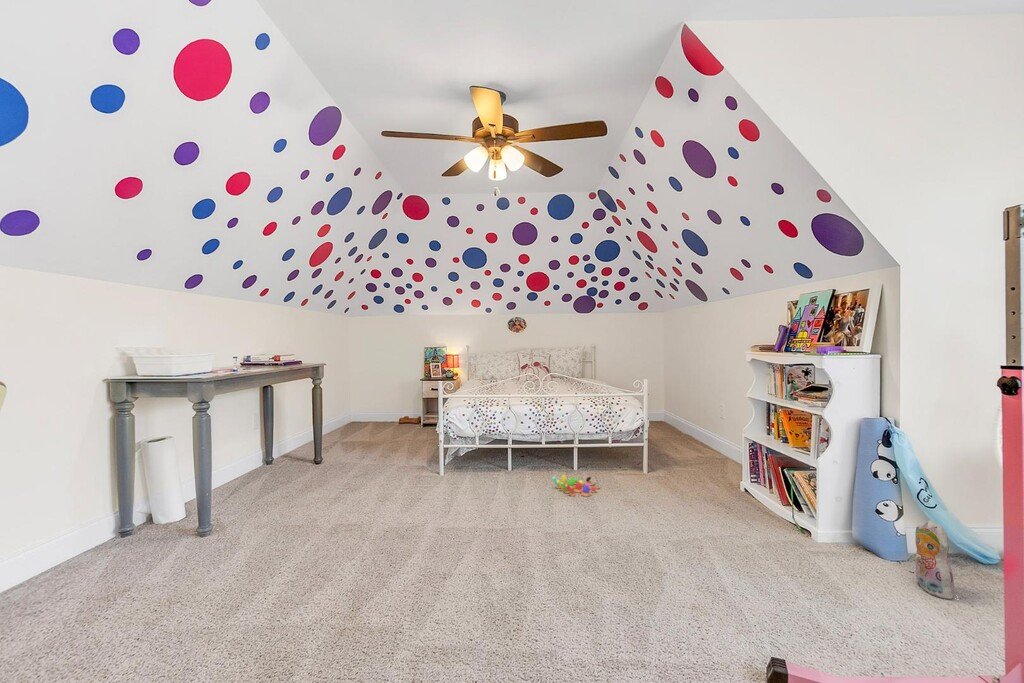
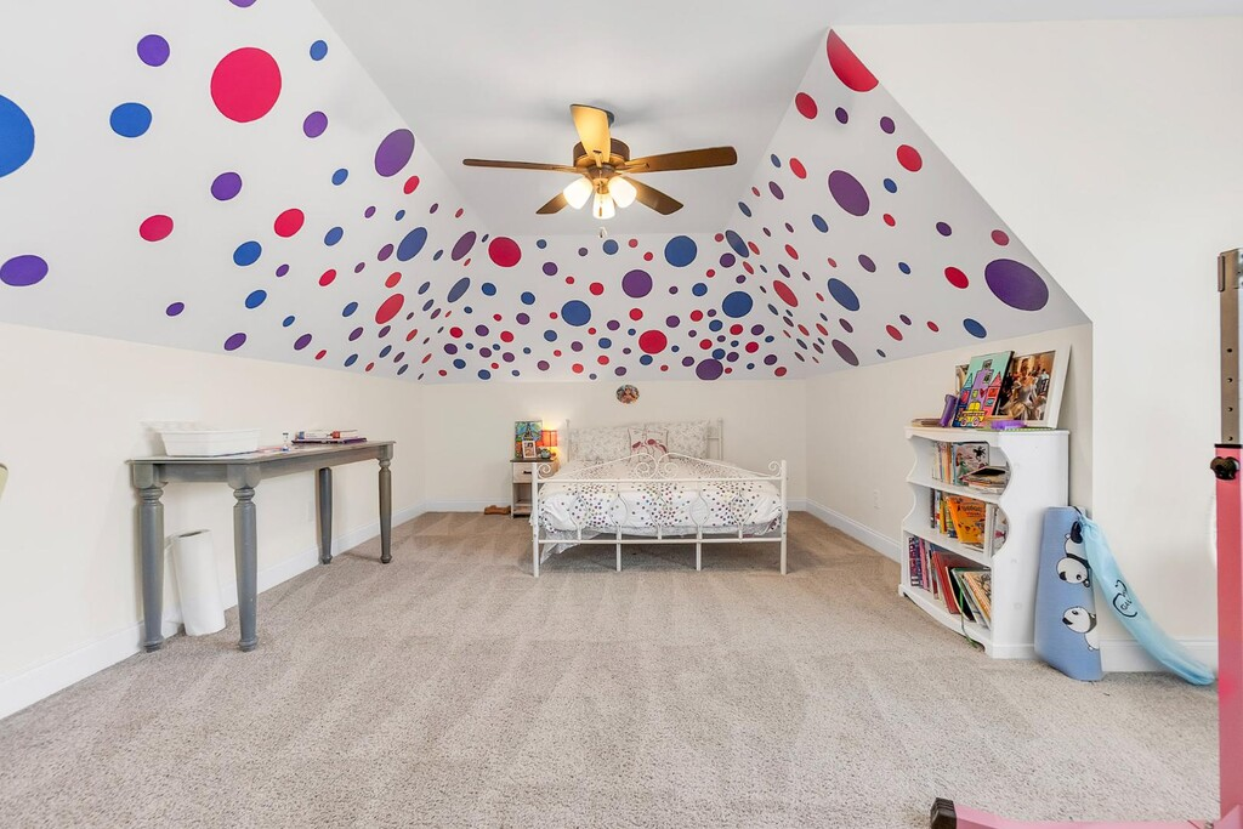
- plush toy (930, 555)
- stacking toy (578, 482)
